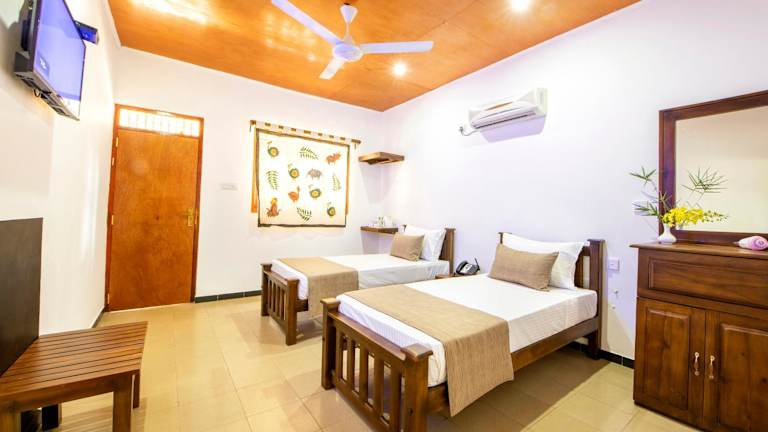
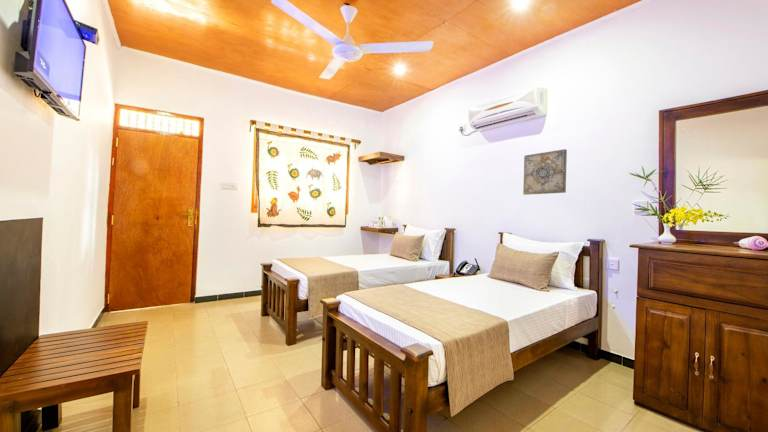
+ wall art (544, 173)
